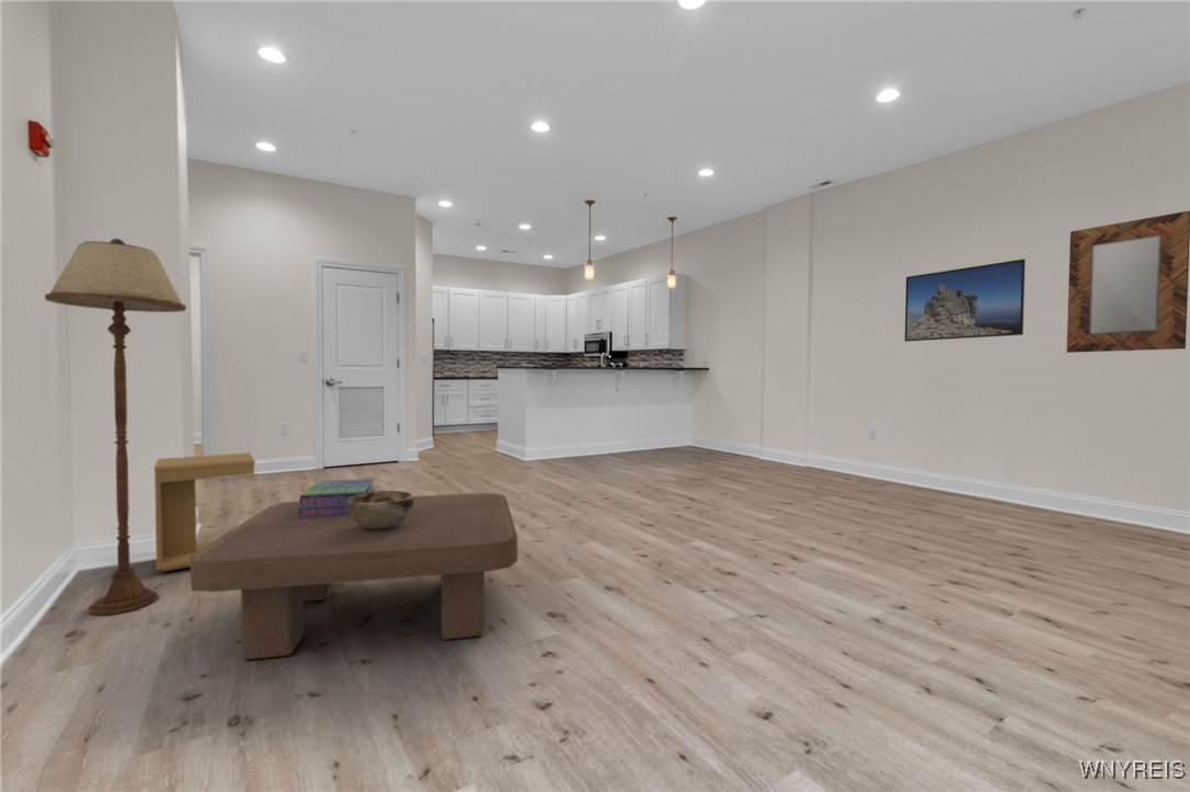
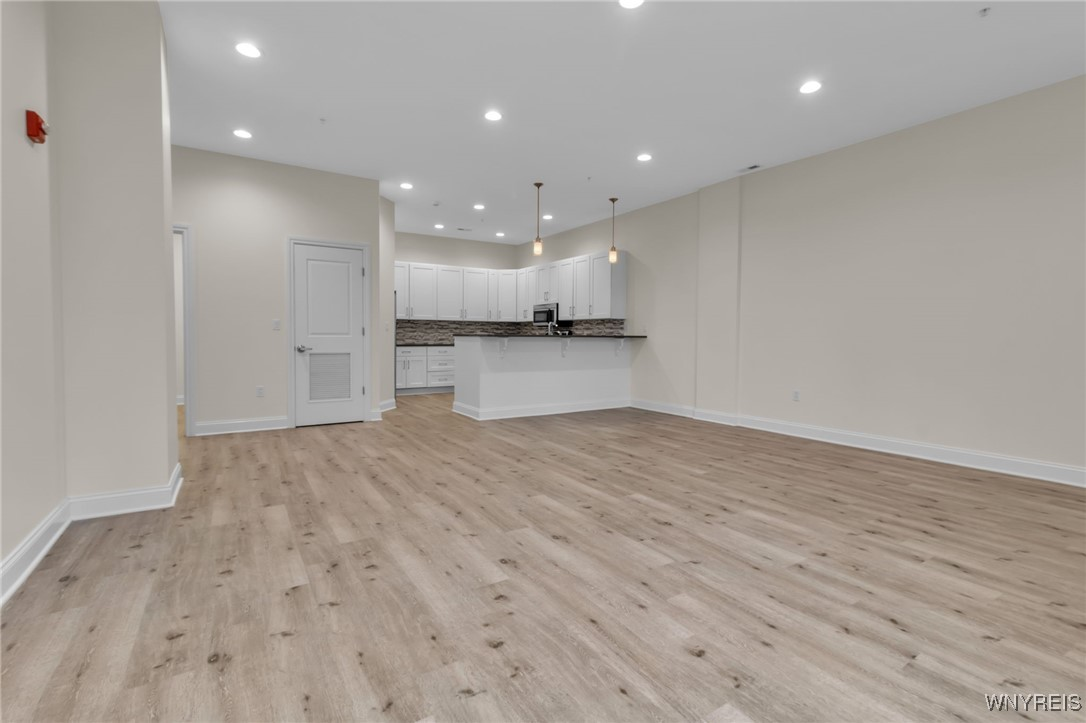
- stack of books (340, 495)
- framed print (960, 303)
- floor lamp (122, 423)
- decorative bowl (381, 510)
- home mirror (1124, 286)
- side table (195, 508)
- coffee table (381, 564)
